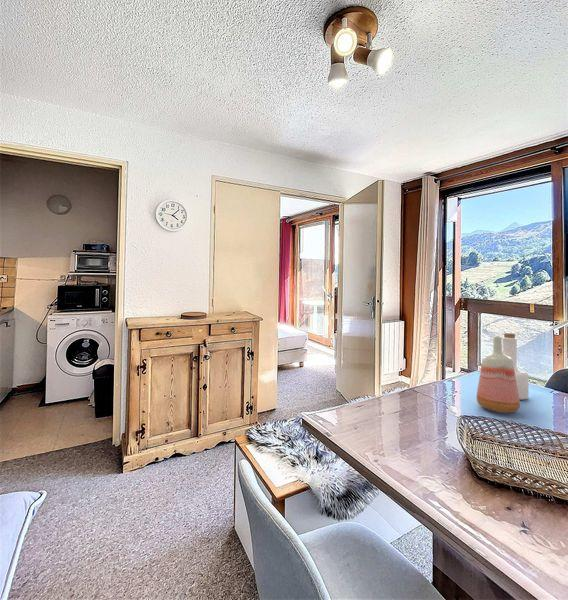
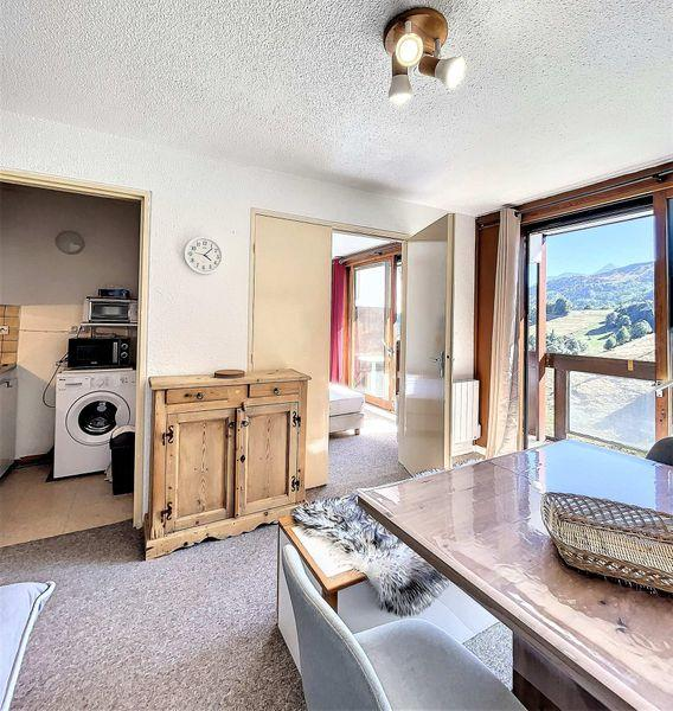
- vase (497, 372)
- bottle (513, 362)
